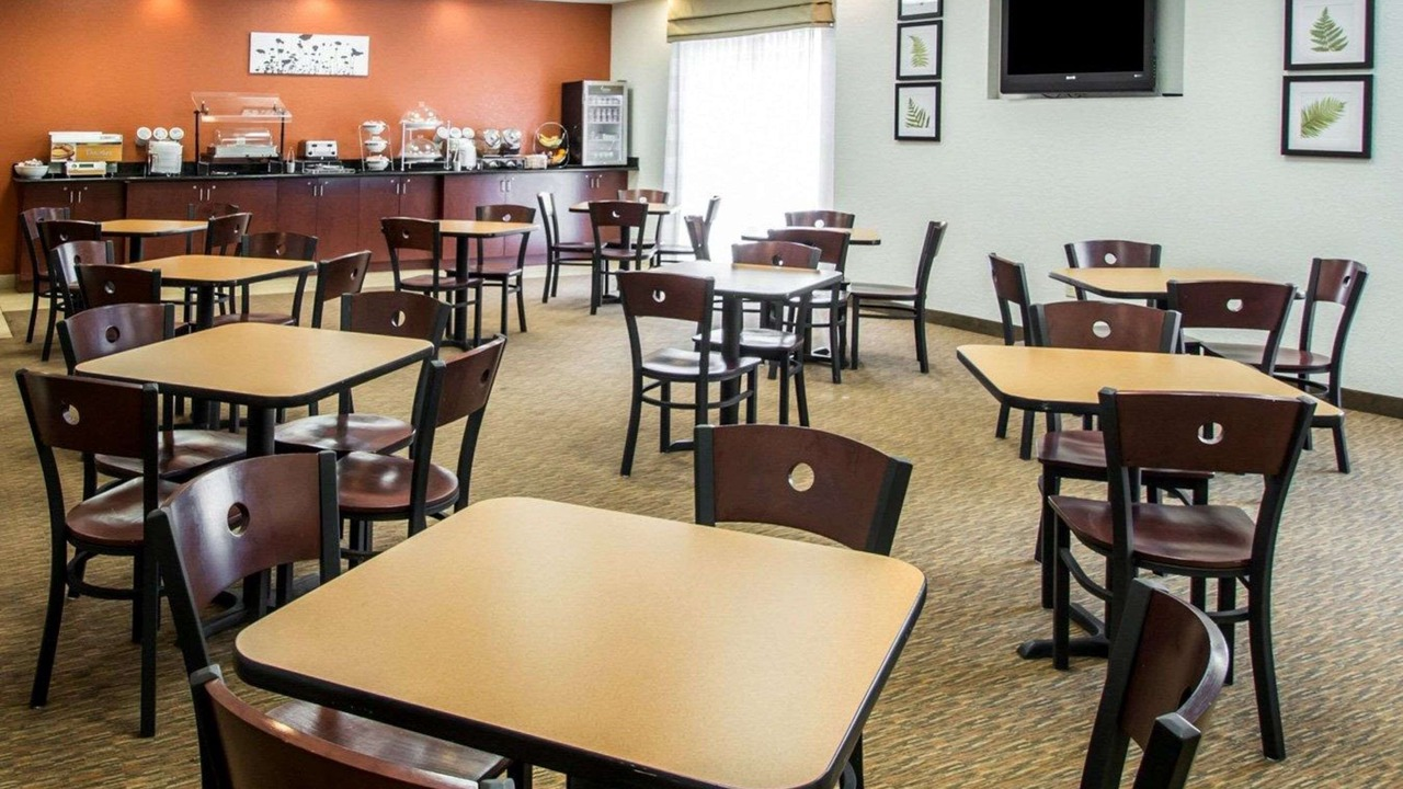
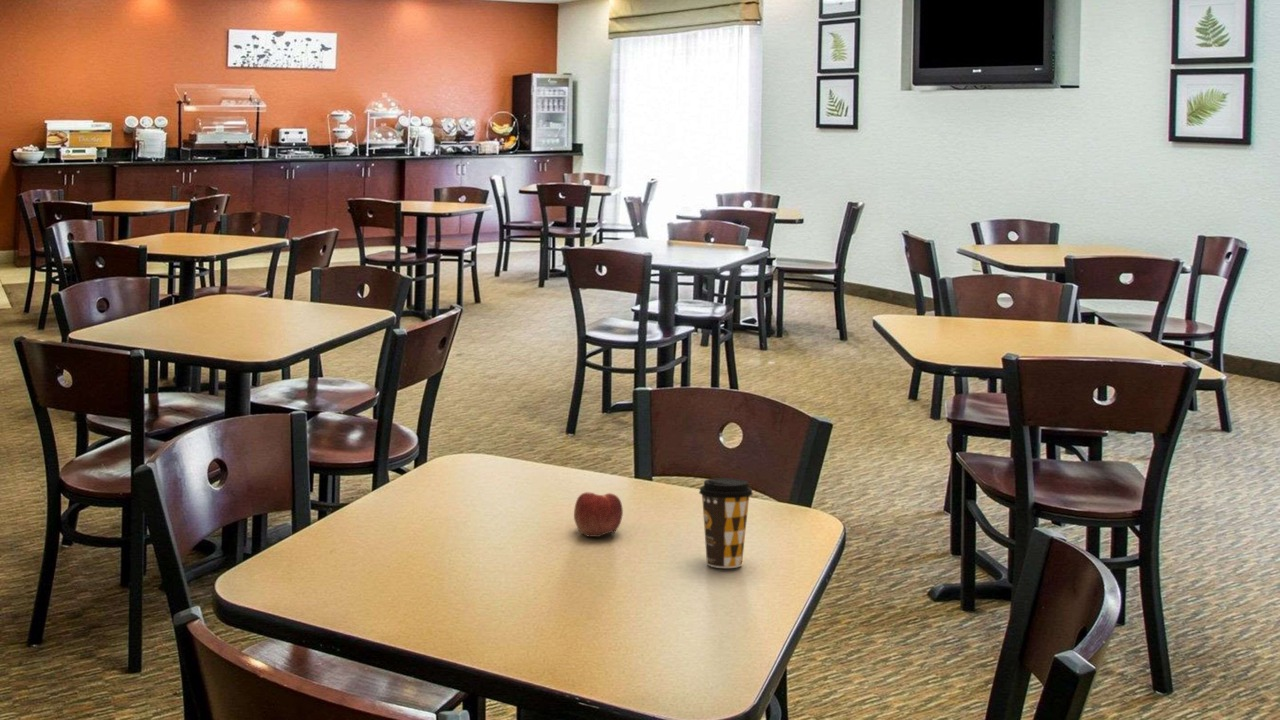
+ apple (597, 512)
+ coffee cup (725, 523)
